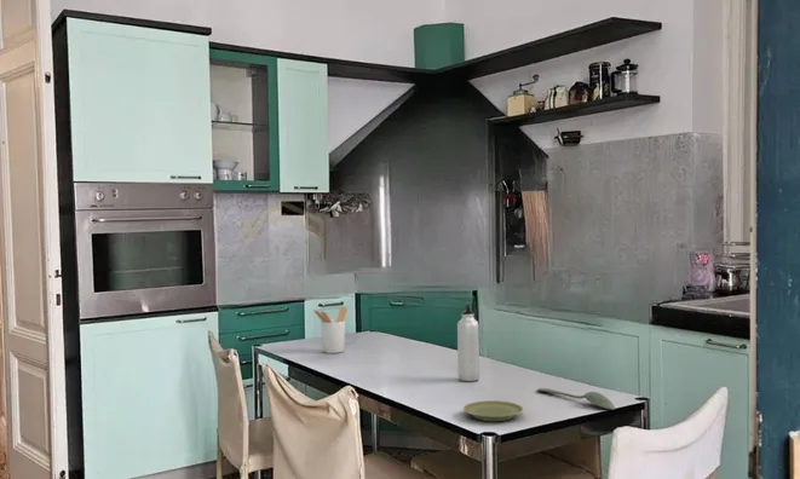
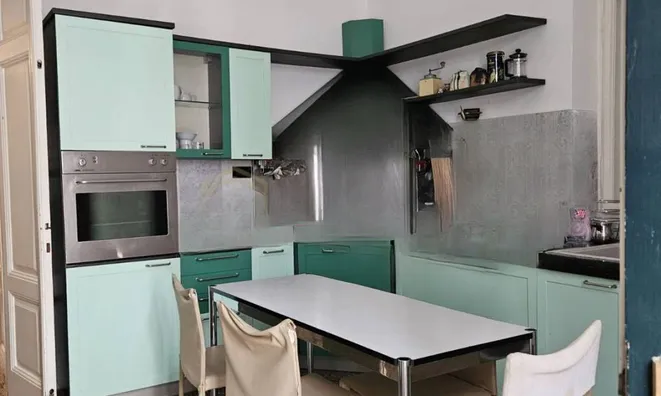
- utensil holder (329, 329)
- spoon (571, 394)
- plate (493, 411)
- water bottle (467, 340)
